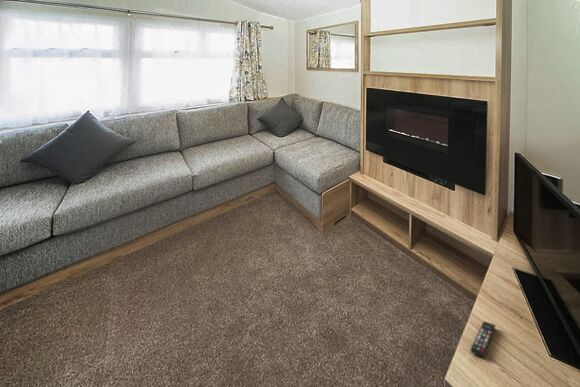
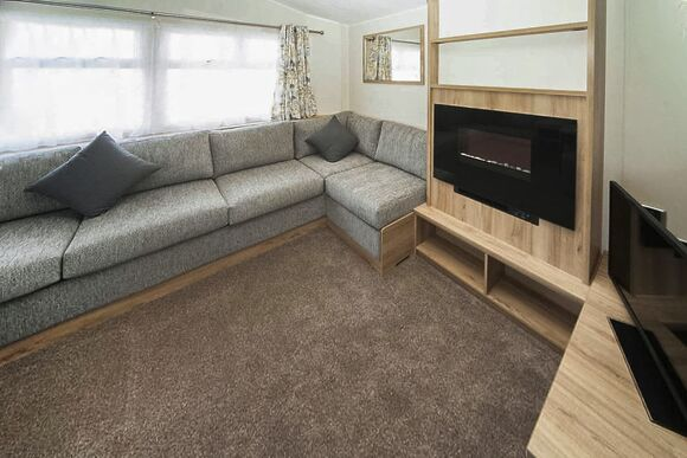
- remote control (483, 337)
